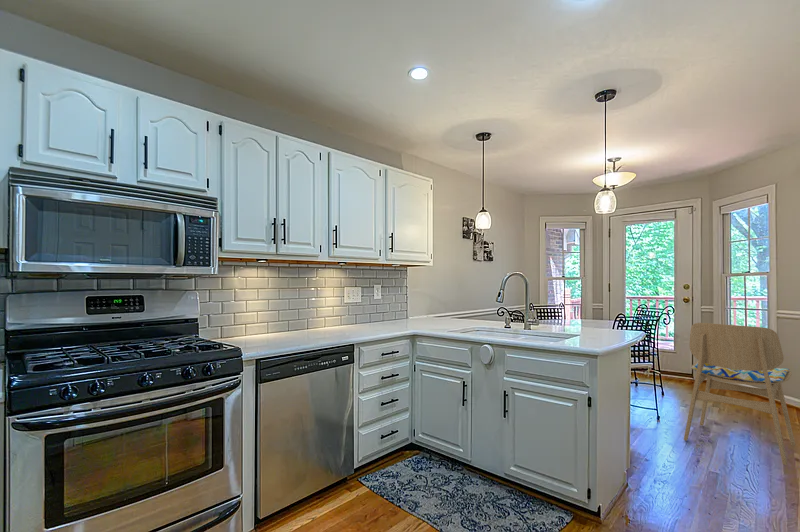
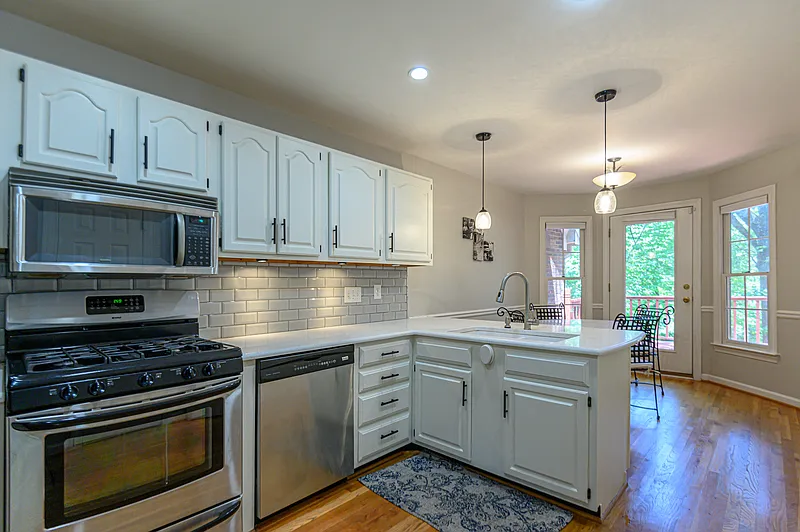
- dining chair (737, 382)
